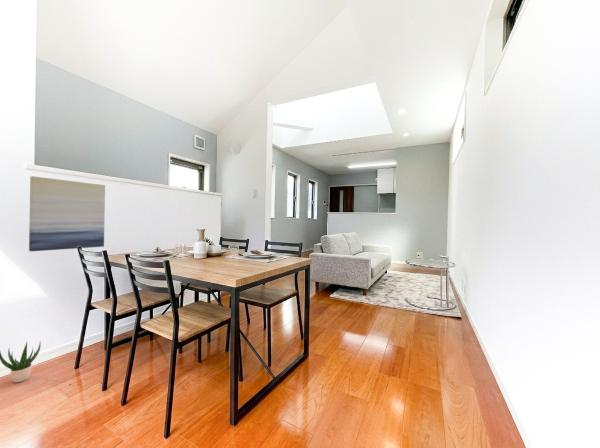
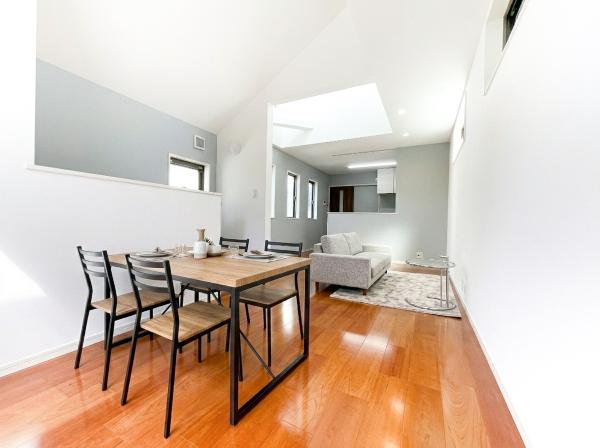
- wall art (70, 214)
- potted plant (20, 360)
